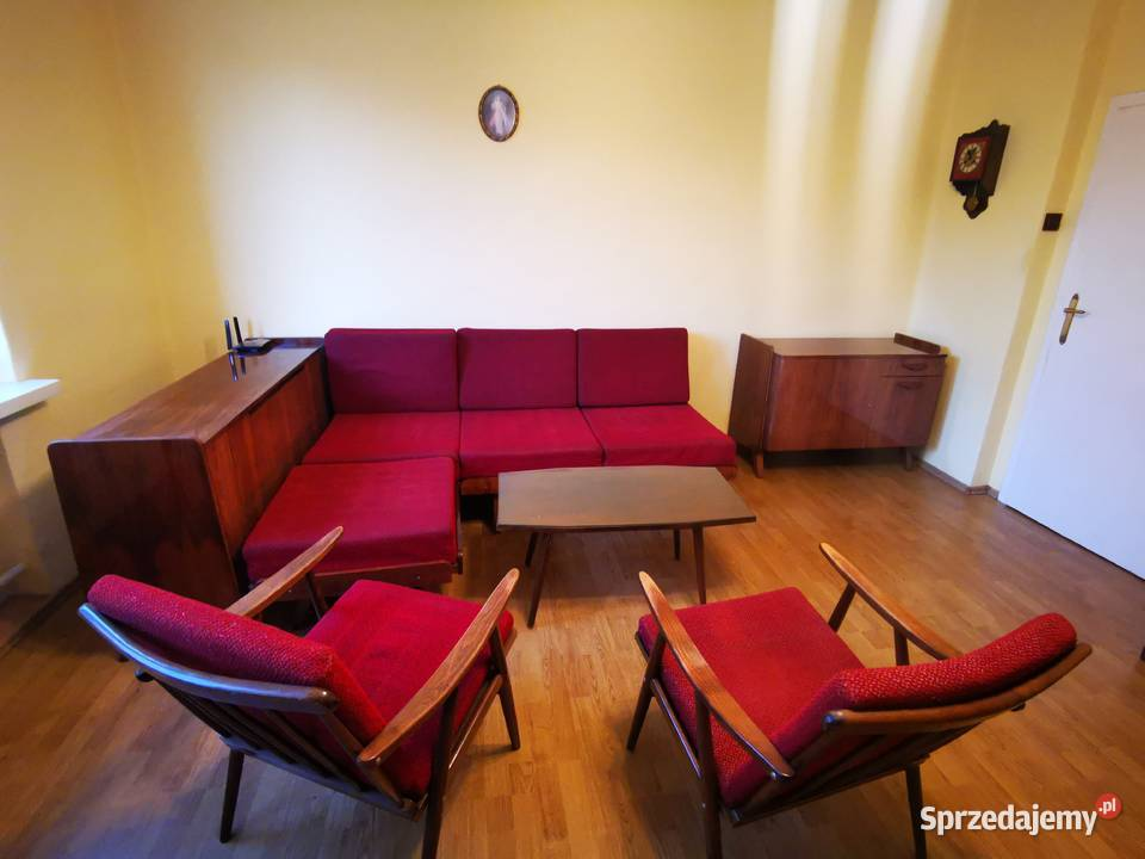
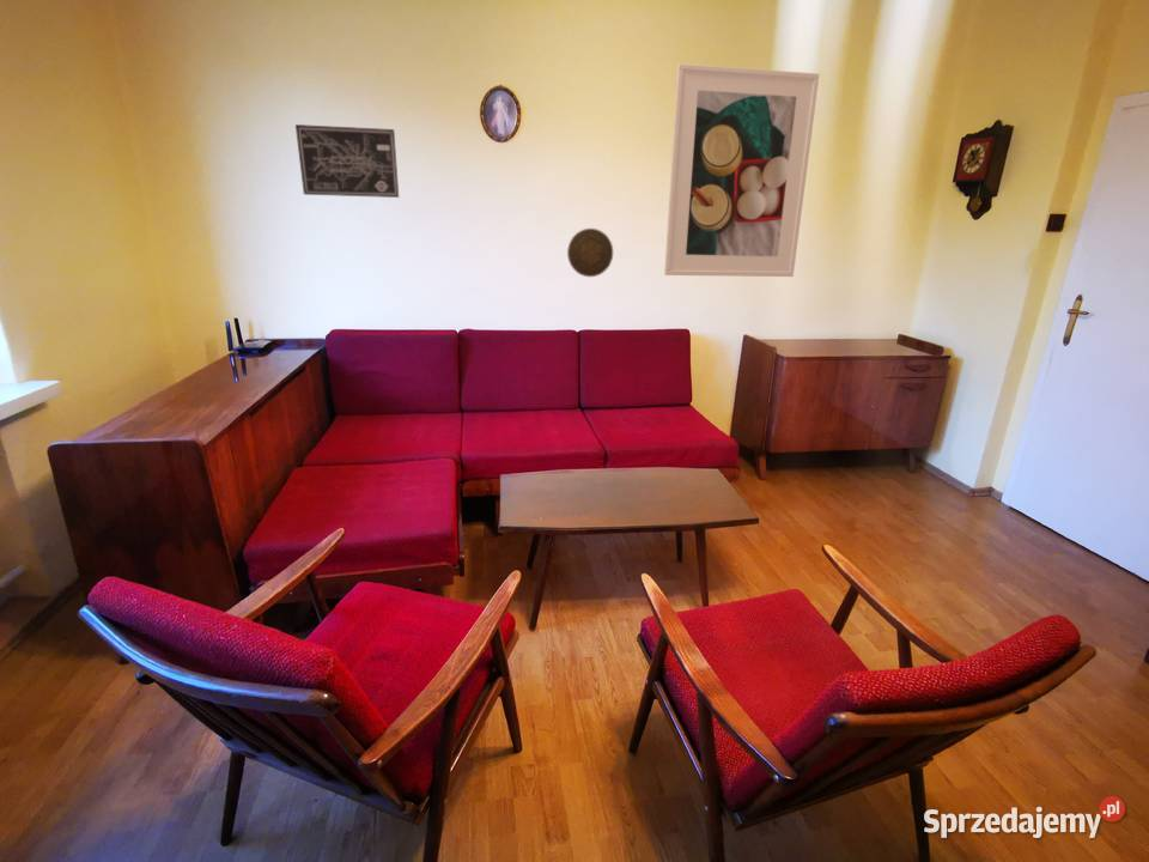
+ wall art (348, 162)
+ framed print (738, 177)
+ decorative plate (590, 253)
